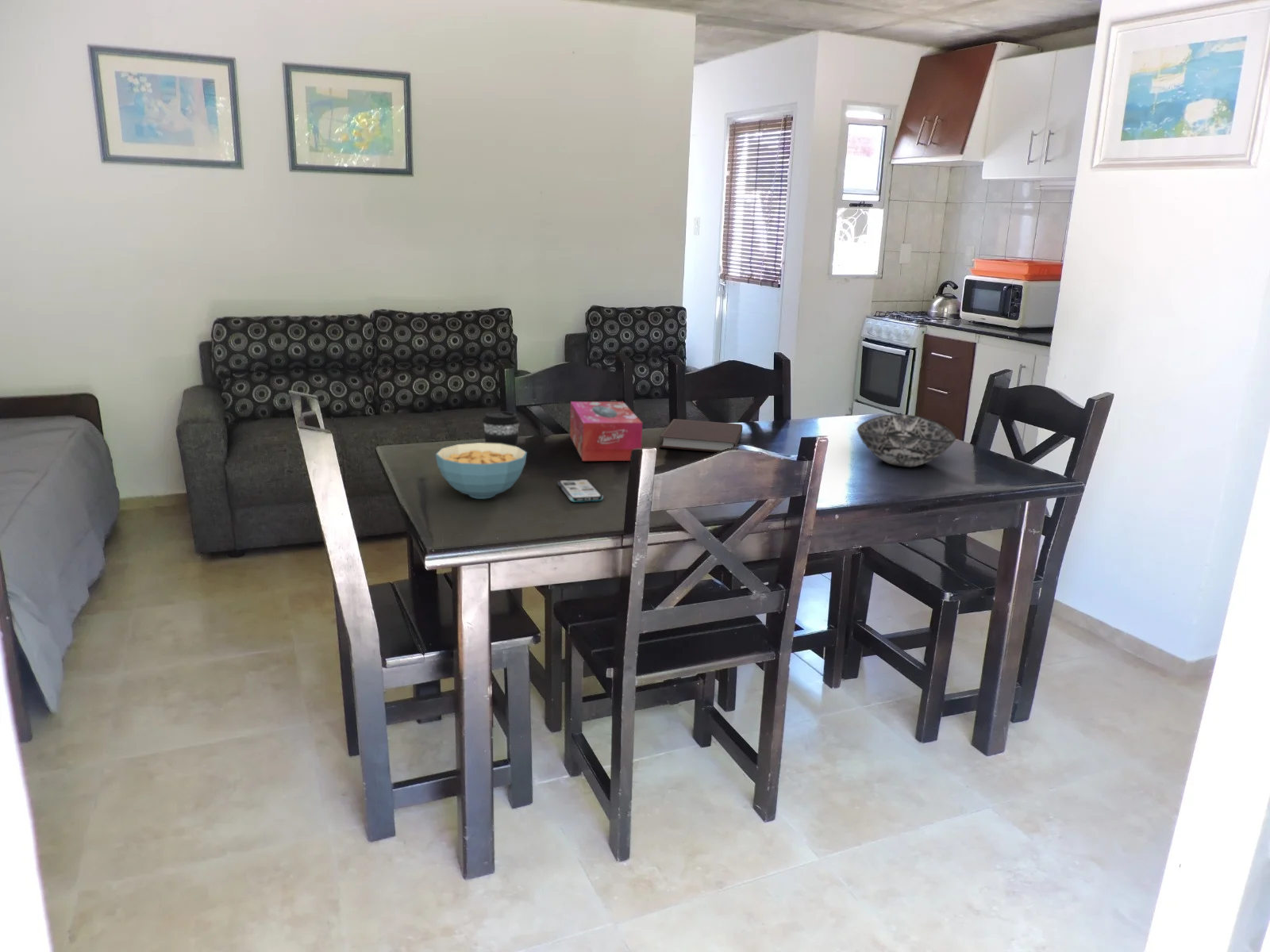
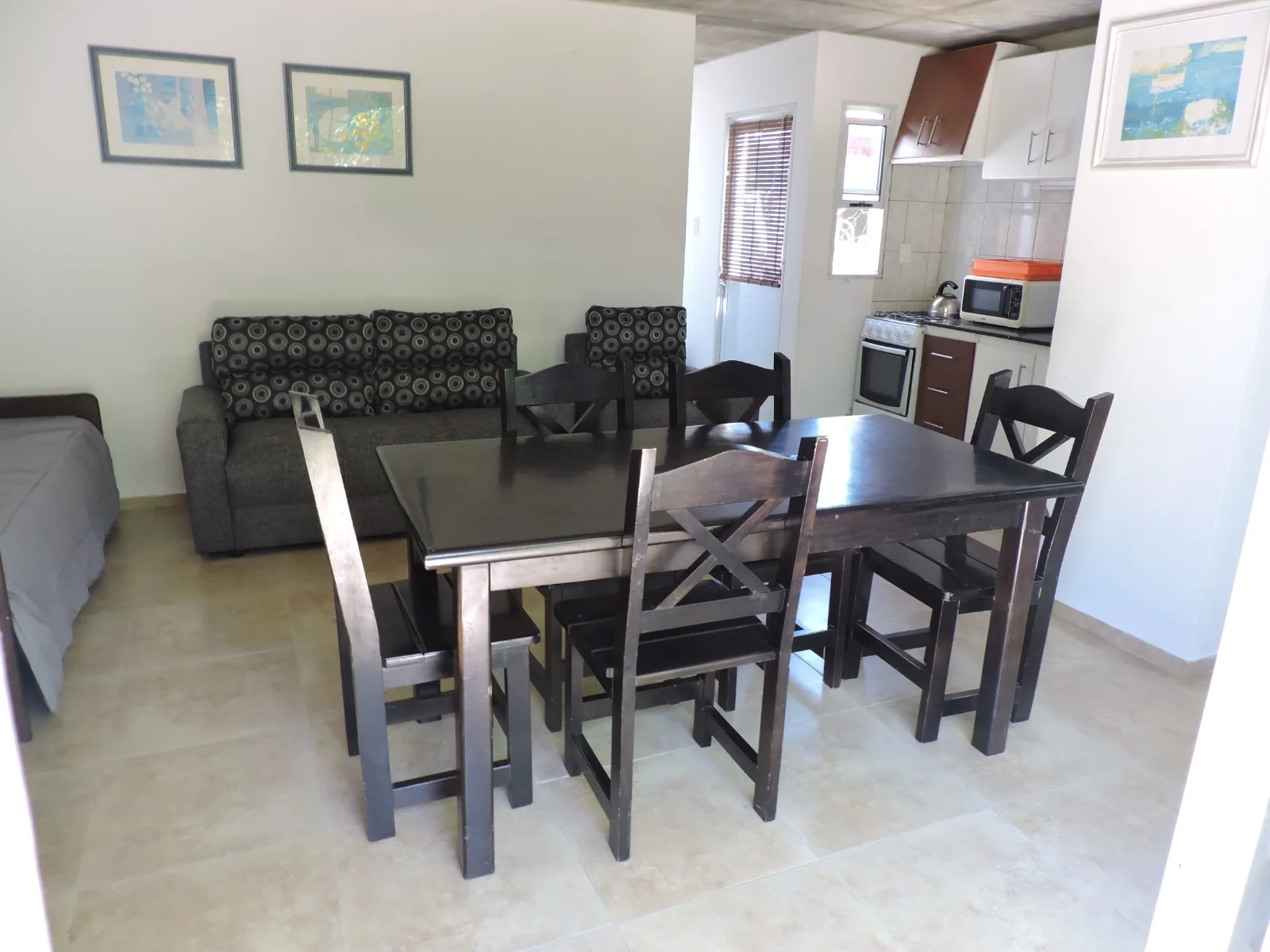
- phone case (579, 489)
- tissue box (604, 429)
- notebook (702, 435)
- bowl (904, 443)
- cereal bowl (482, 474)
- coffee cup (501, 440)
